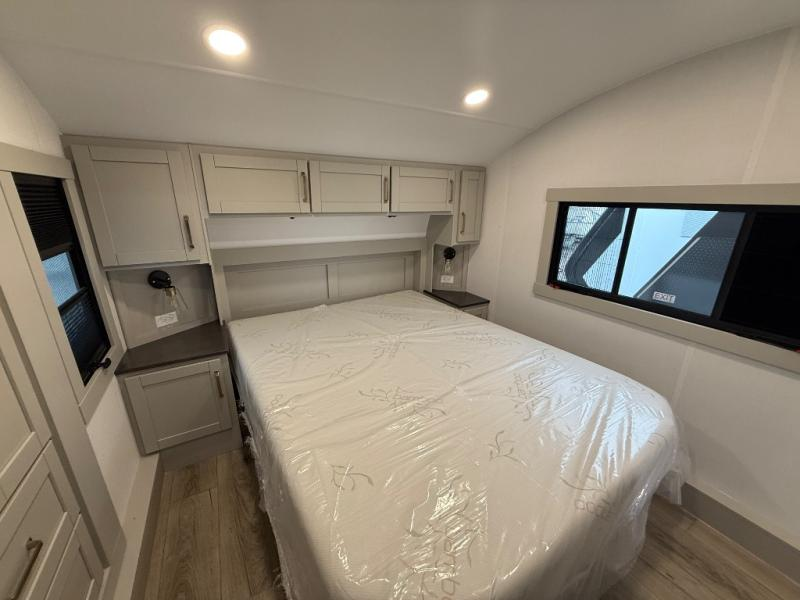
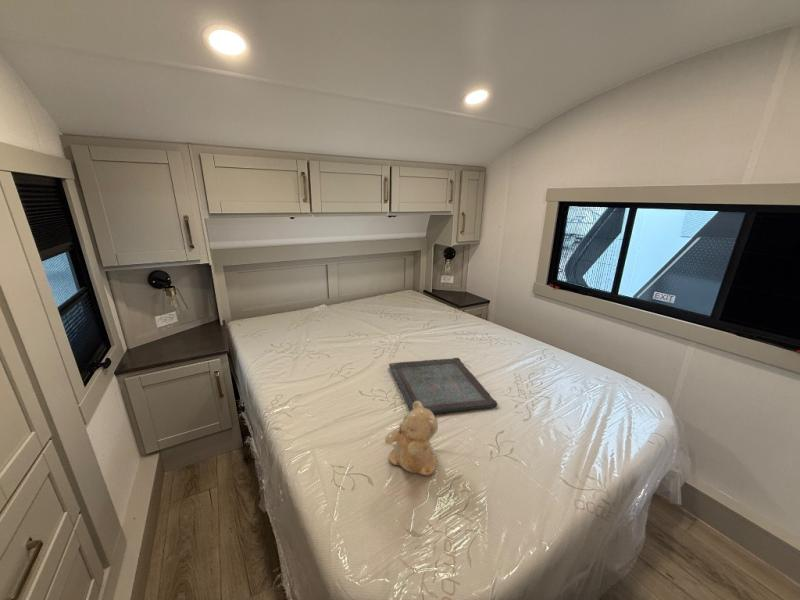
+ serving tray (437, 382)
+ teddy bear (413, 438)
